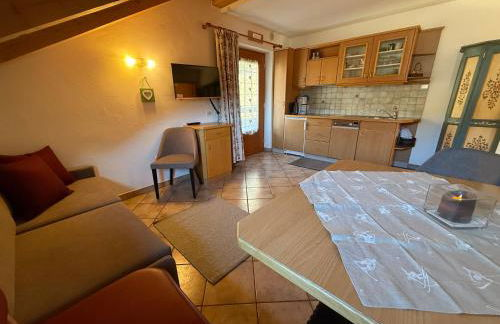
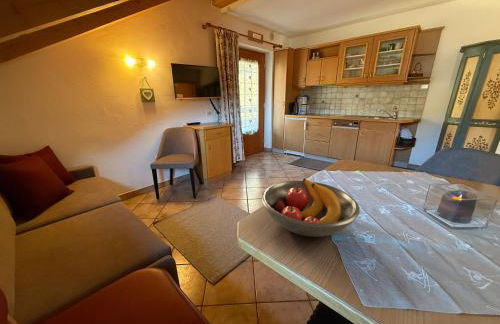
+ fruit bowl (306, 206)
